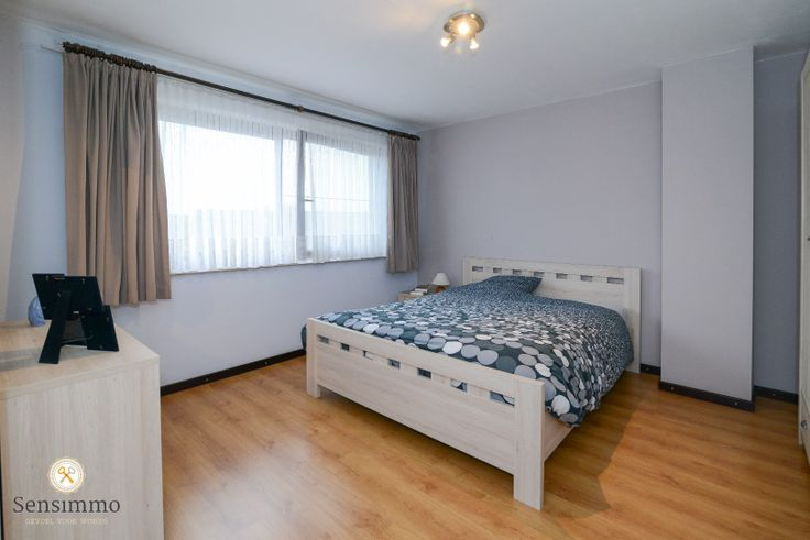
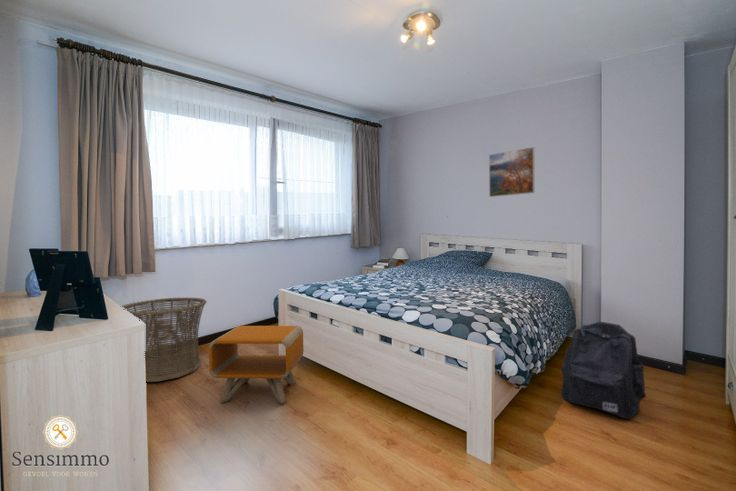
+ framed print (511, 173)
+ nightstand (259, 362)
+ backpack (601, 363)
+ basket (165, 336)
